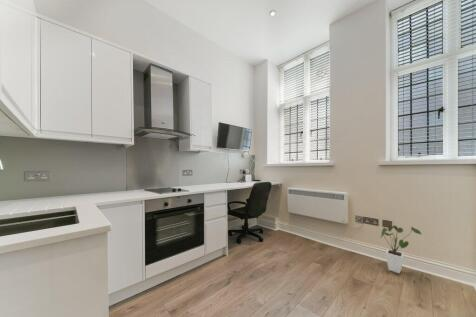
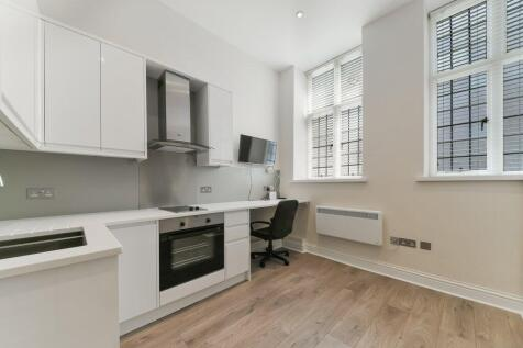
- house plant (398, 247)
